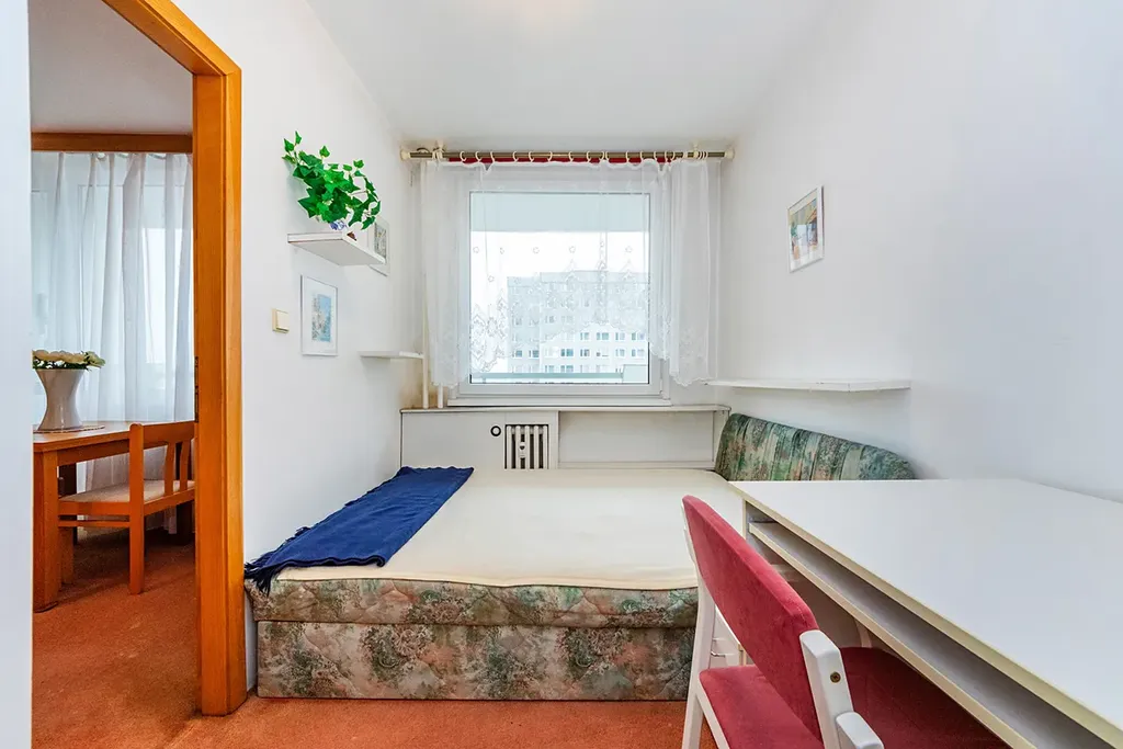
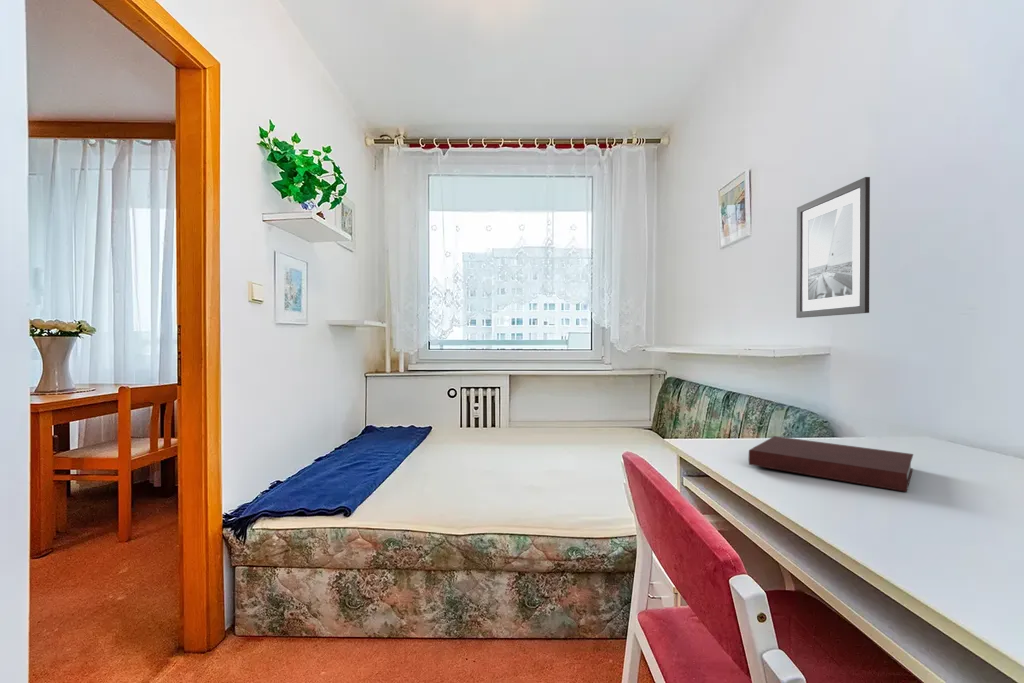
+ notebook (829, 459)
+ wall art (829, 254)
